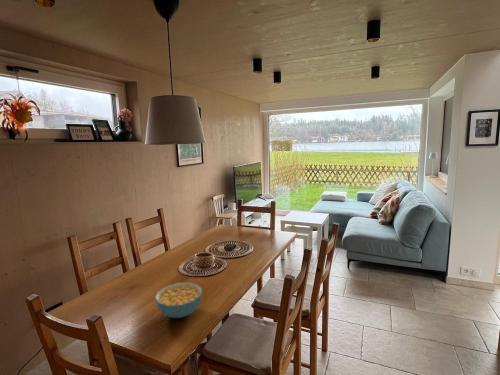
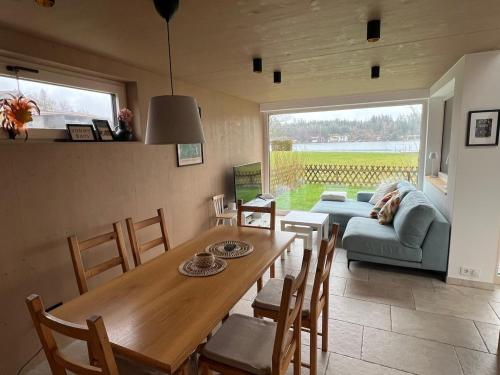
- cereal bowl (179, 303)
